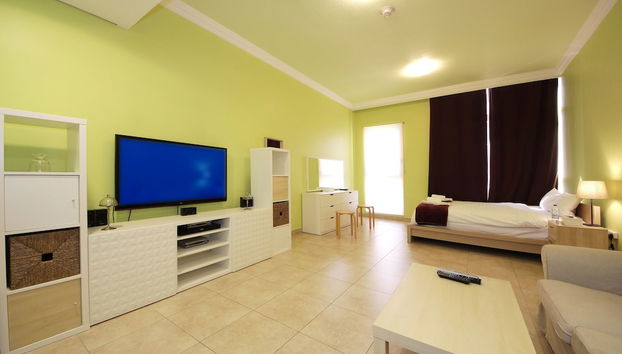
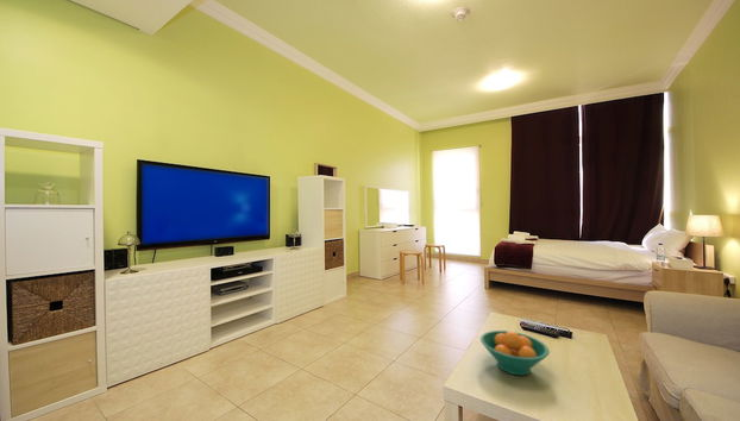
+ fruit bowl (513, 350)
